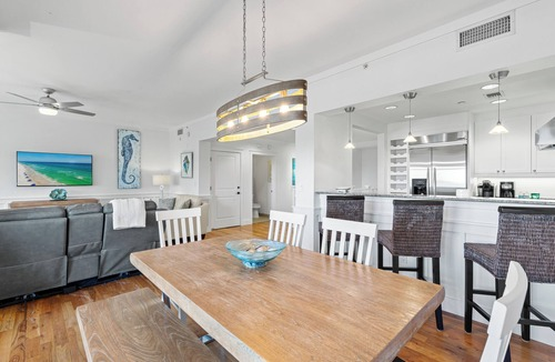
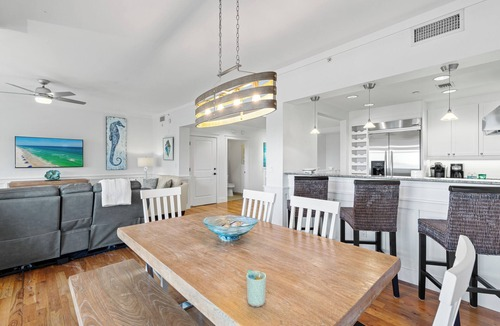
+ cup (256, 285)
